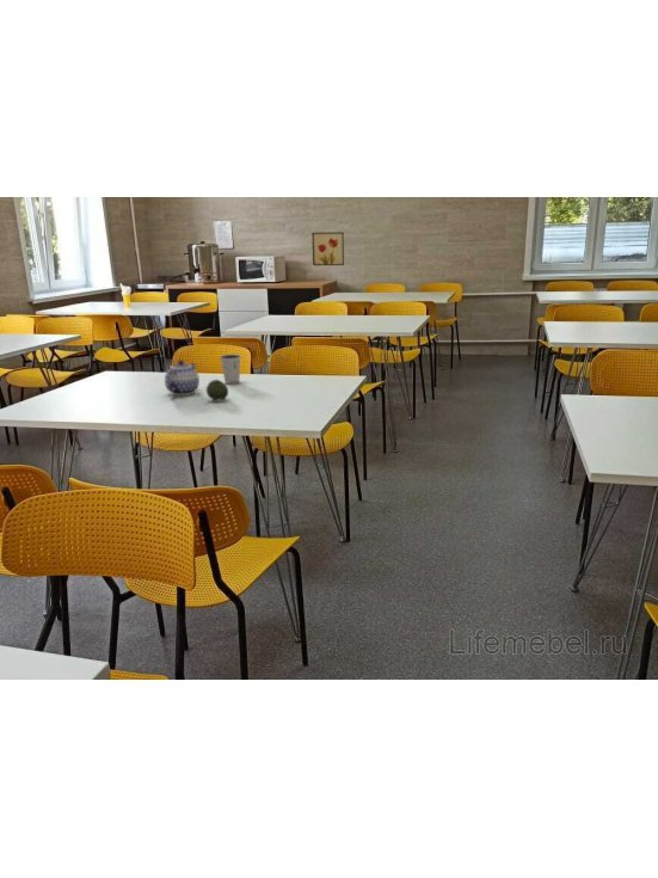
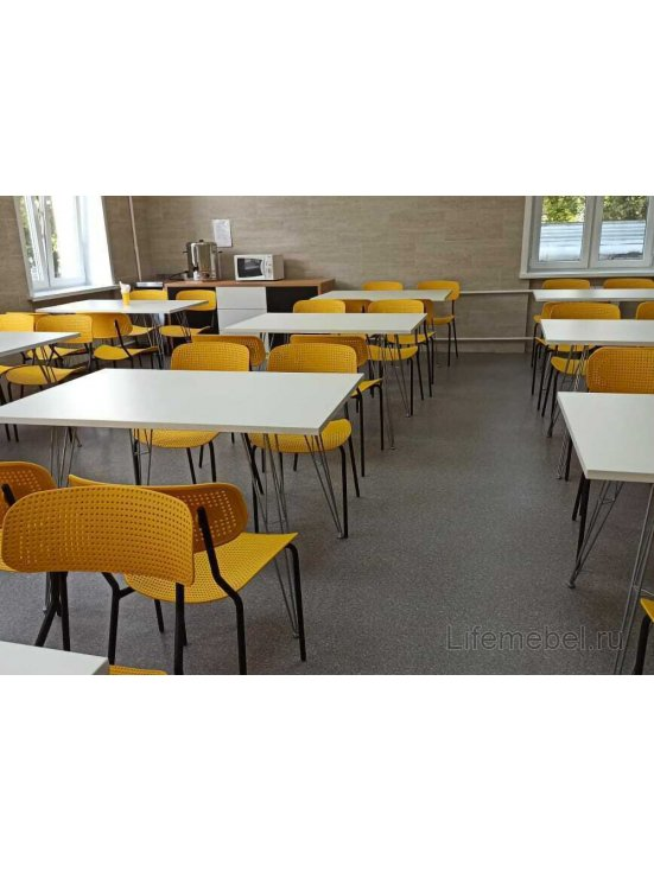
- teapot (182, 376)
- fruit (216, 389)
- wall art (327, 248)
- dixie cup (230, 369)
